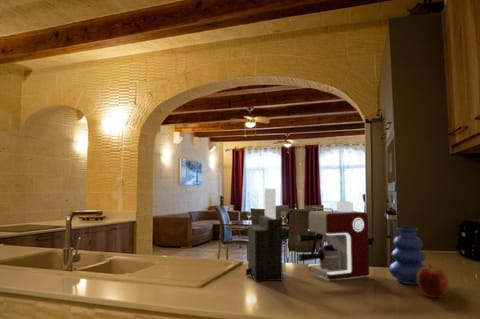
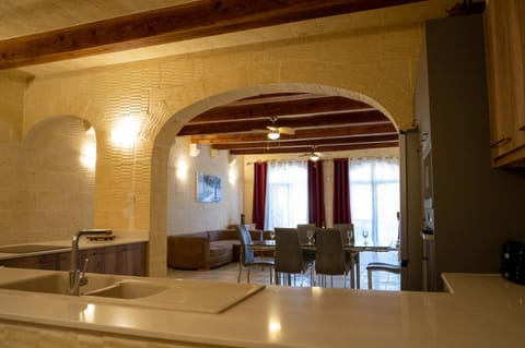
- knife block (261, 231)
- vase (408, 254)
- coffee maker (328, 237)
- apple (432, 280)
